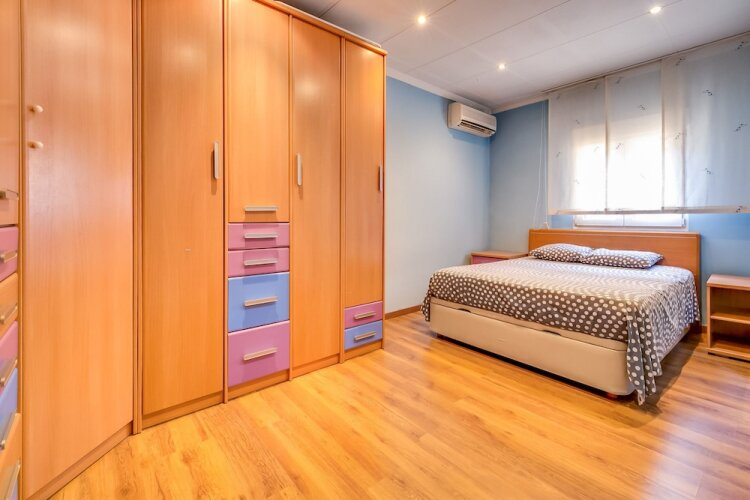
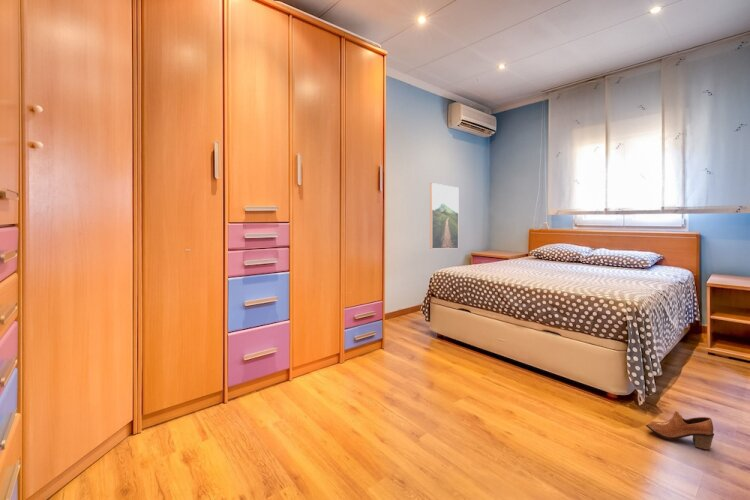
+ shoe (678, 425)
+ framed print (444, 217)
